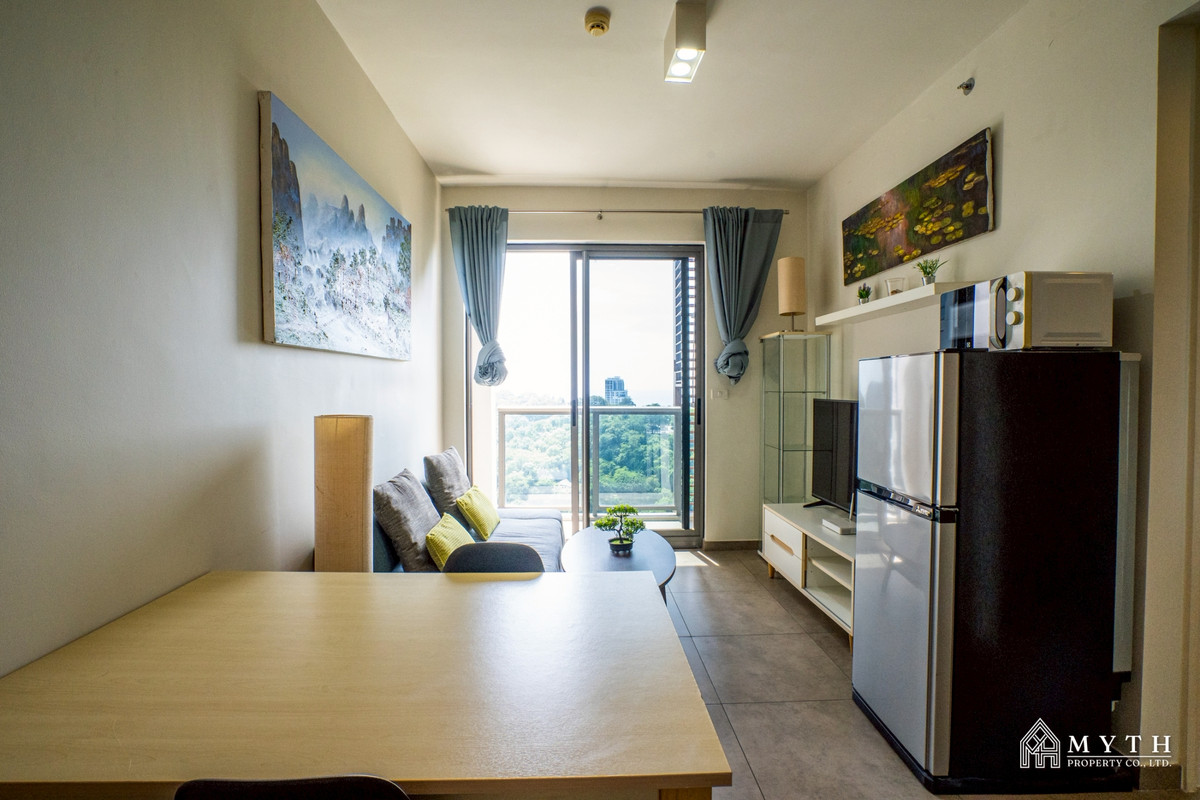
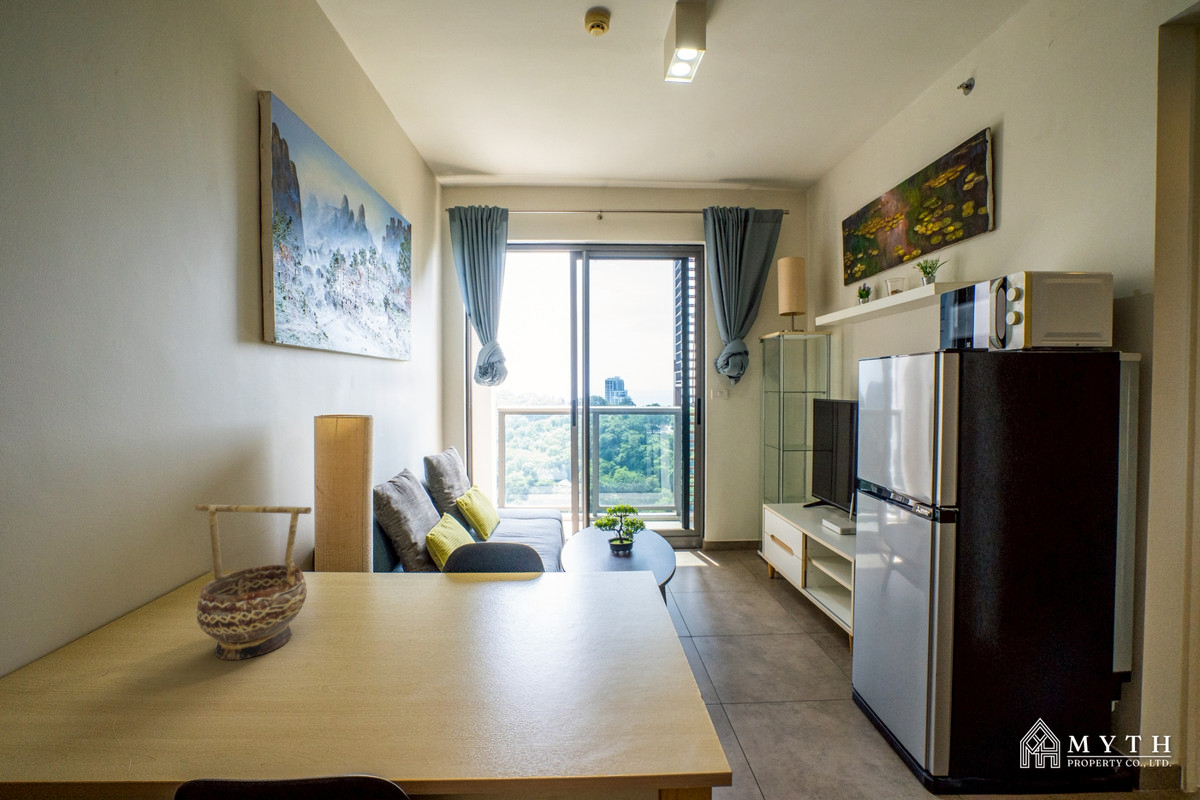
+ decorative bowl (253, 574)
